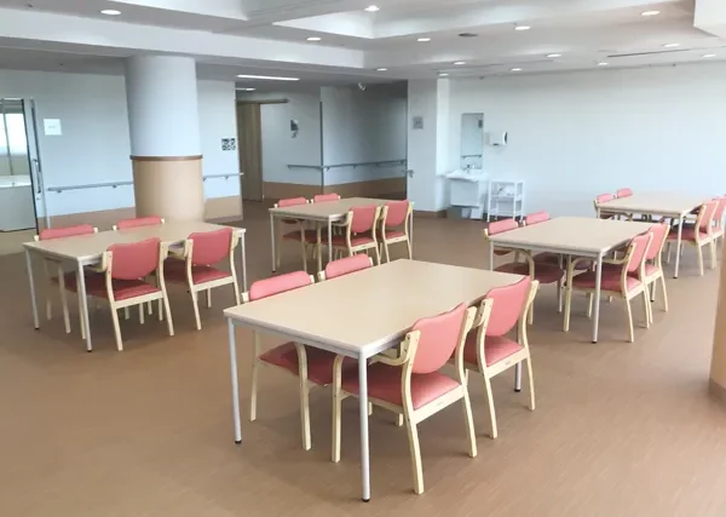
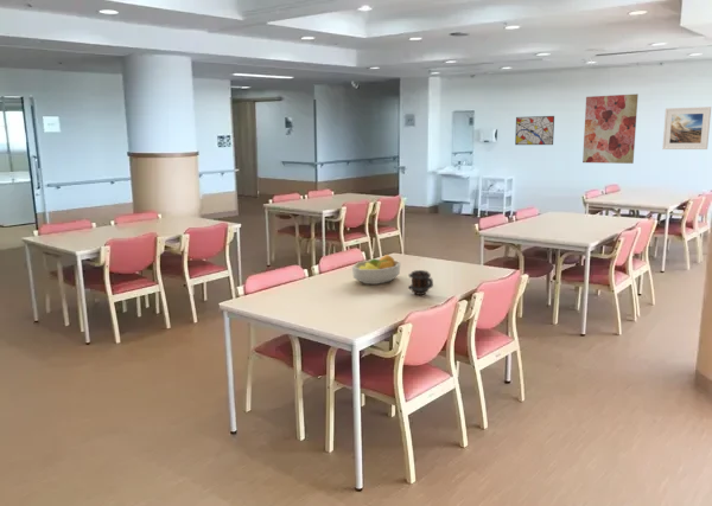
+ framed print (686, 128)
+ wall art (609, 129)
+ mug (421, 282)
+ wall art (534, 130)
+ fruit bowl (376, 268)
